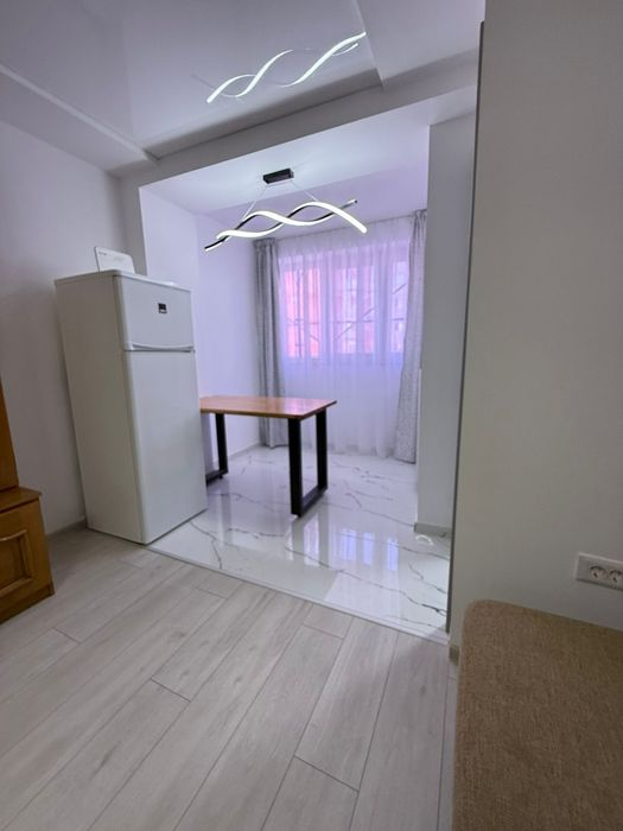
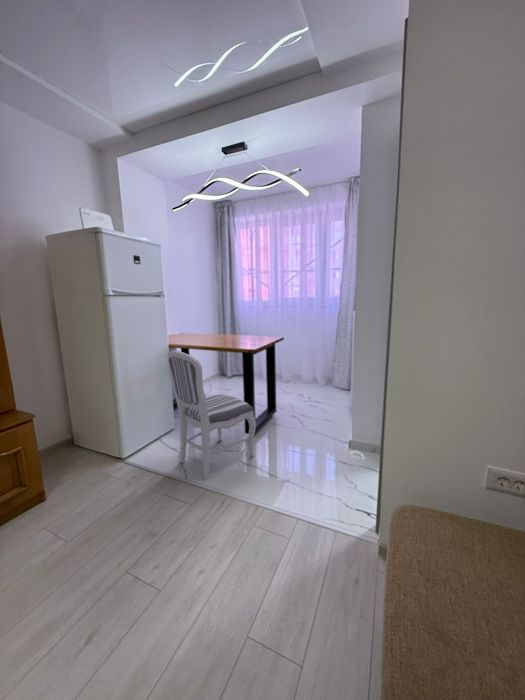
+ dining chair (210, 404)
